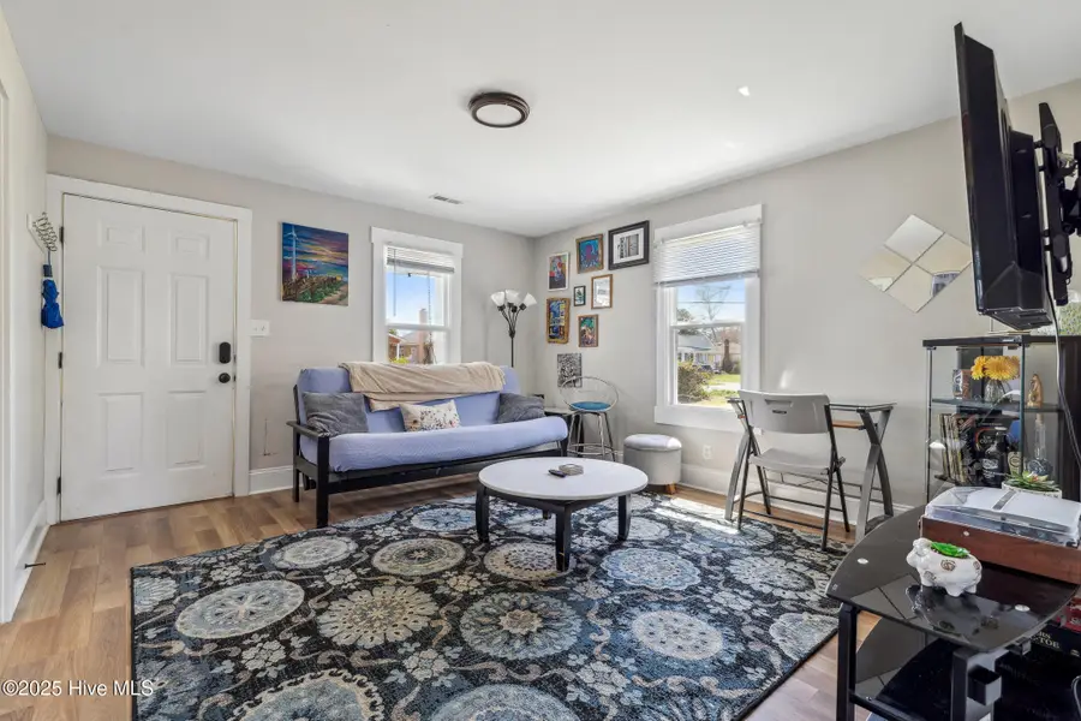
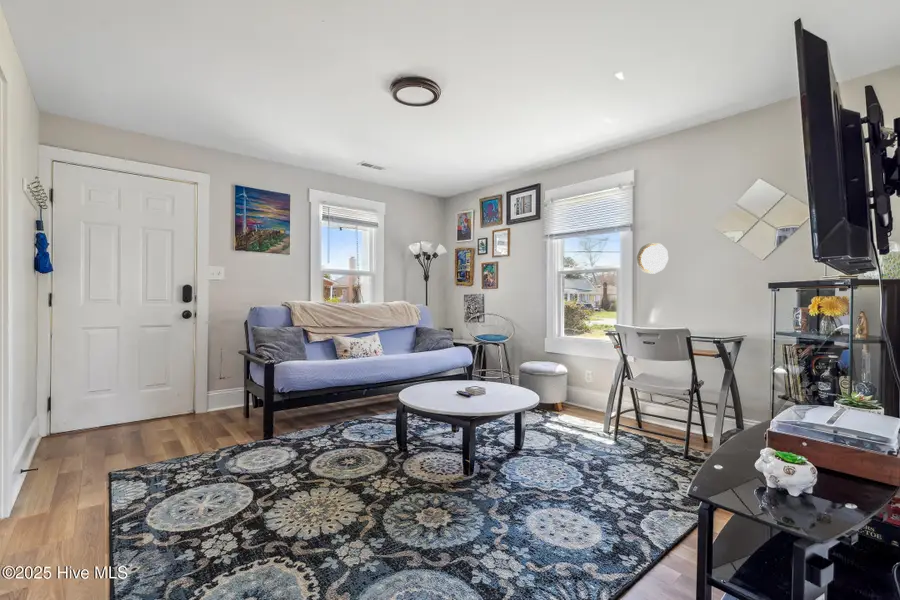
+ decorative plate (652, 258)
